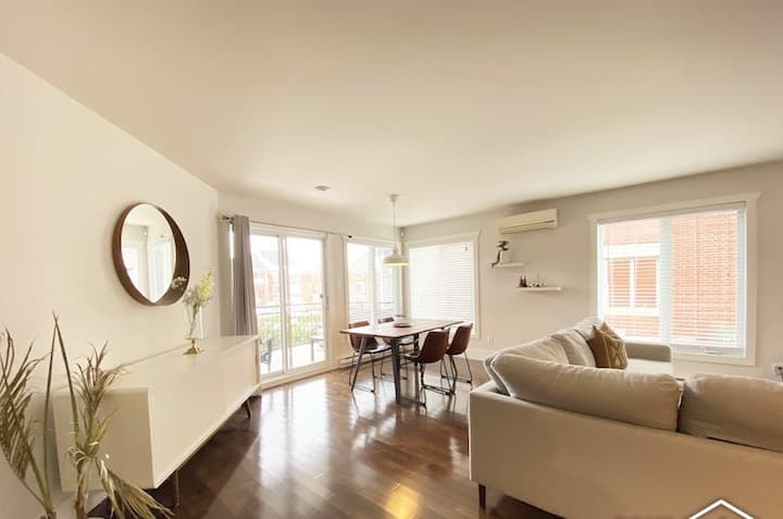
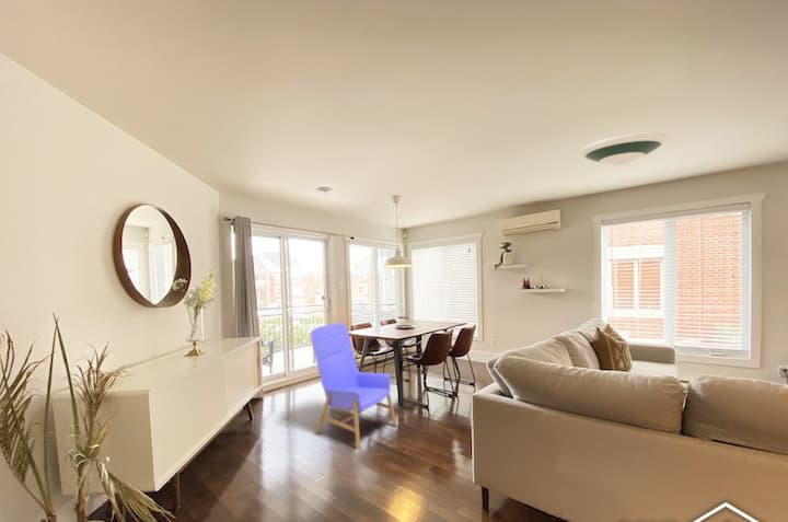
+ armchair (349, 379)
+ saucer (621, 154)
